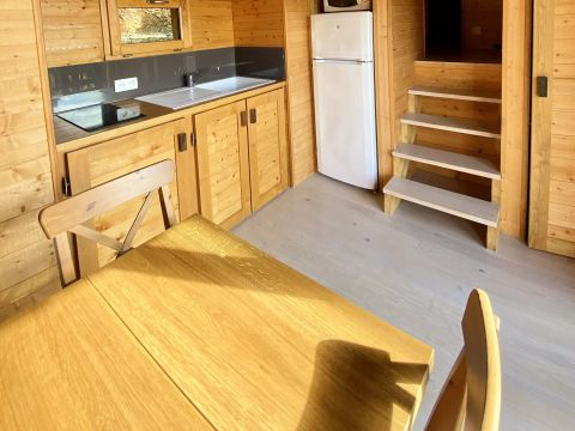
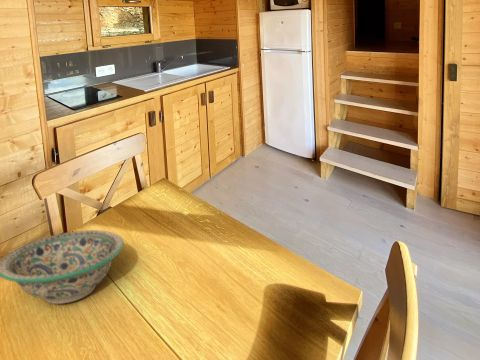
+ decorative bowl (67, 271)
